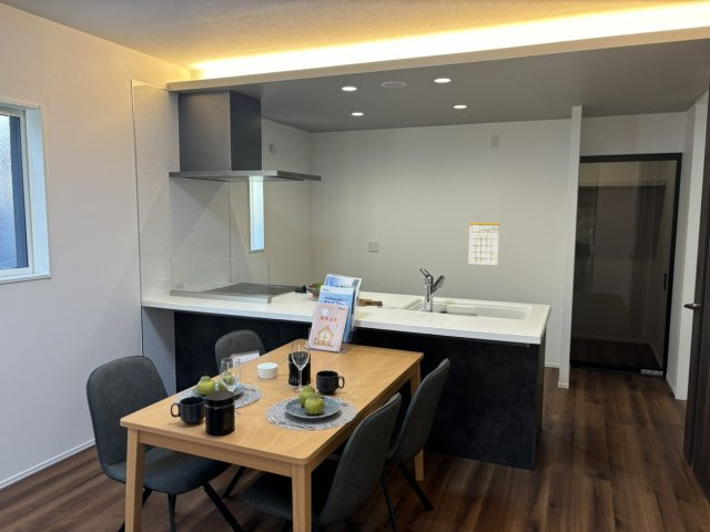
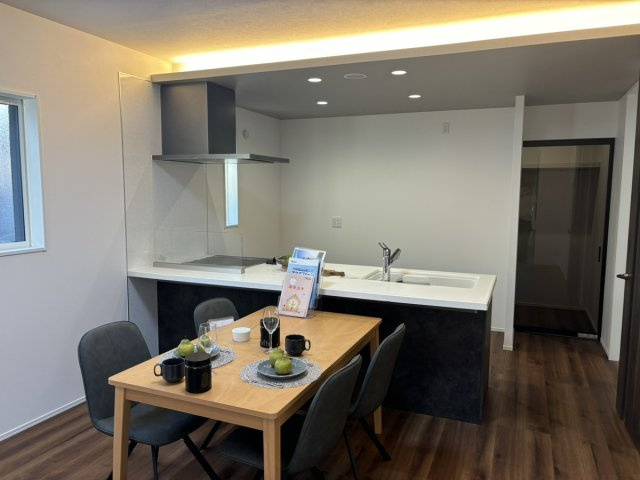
- calendar (484, 238)
